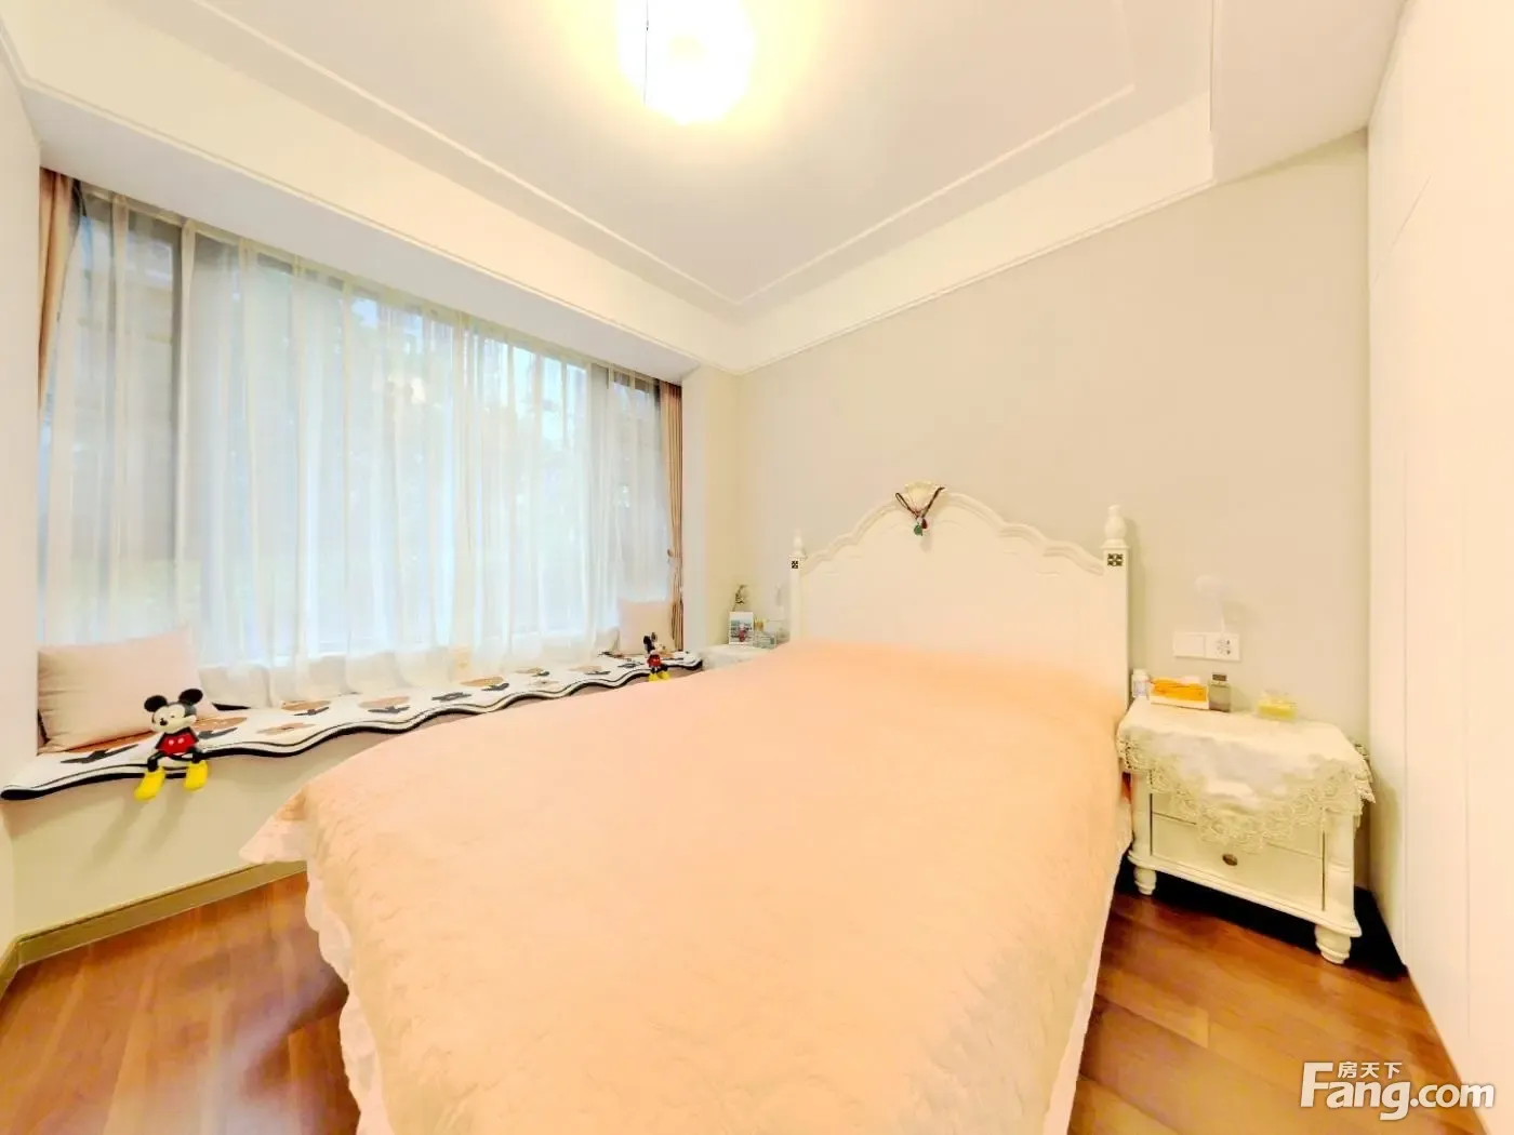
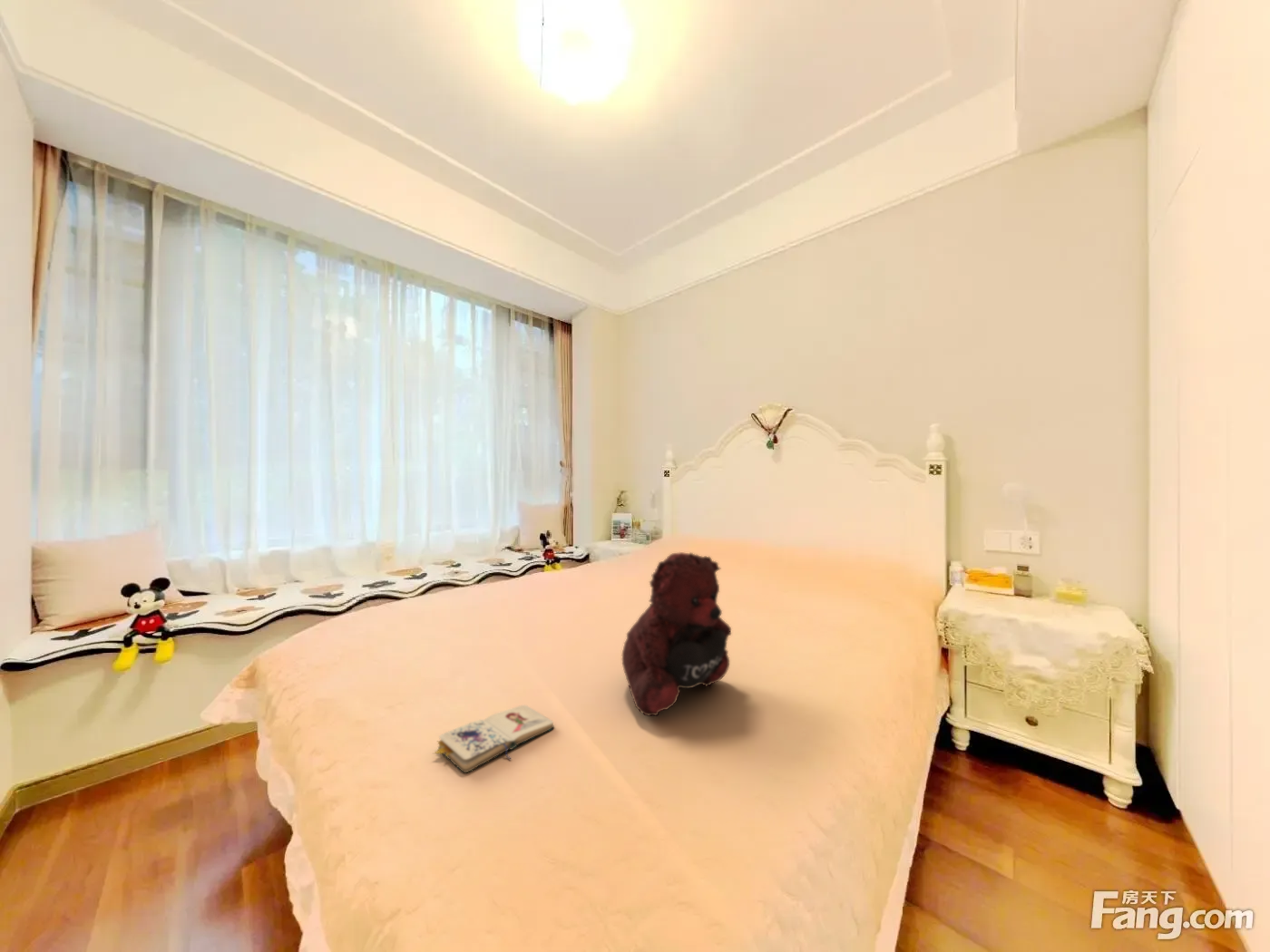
+ teddy bear (673, 618)
+ paperback book (493, 735)
